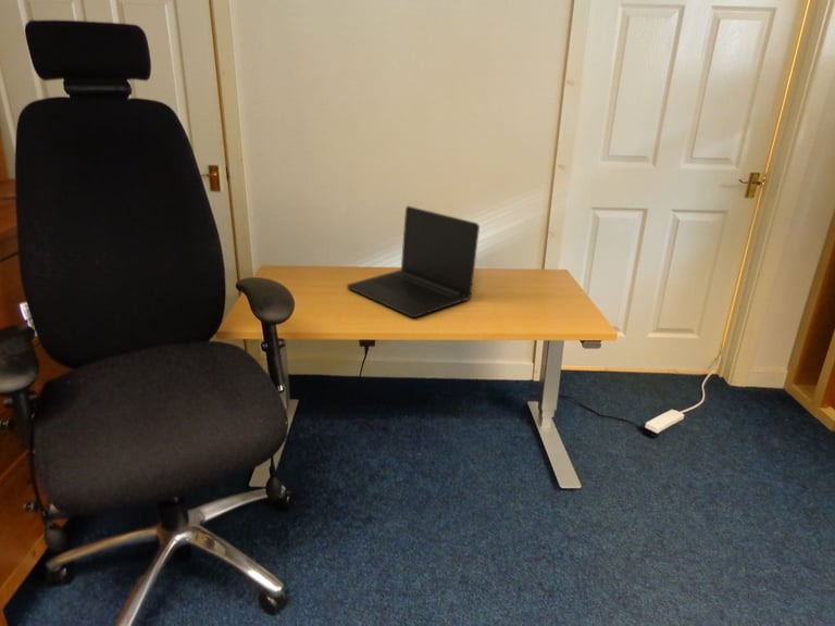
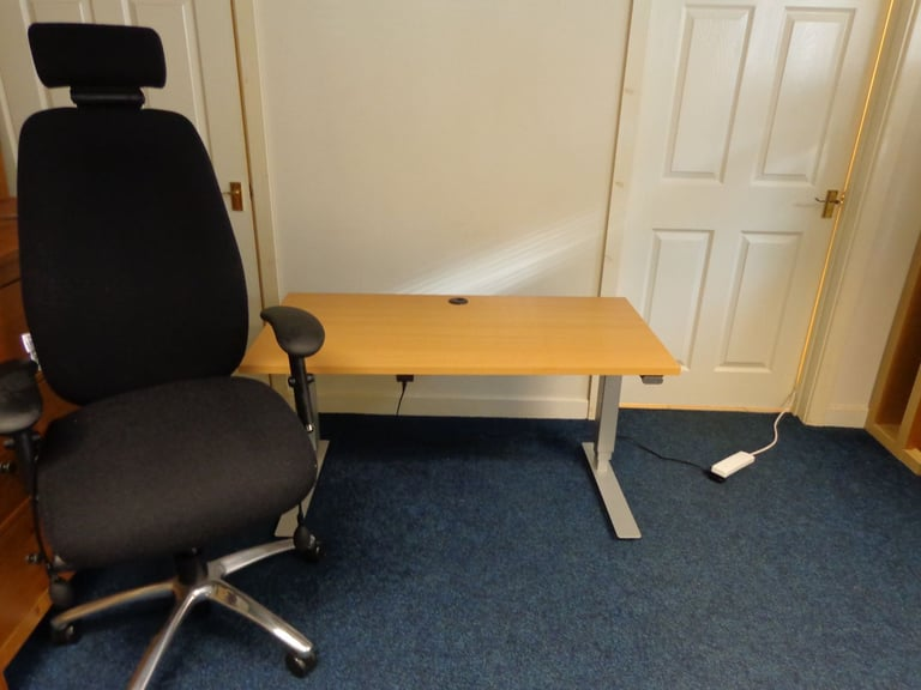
- laptop (410, 258)
